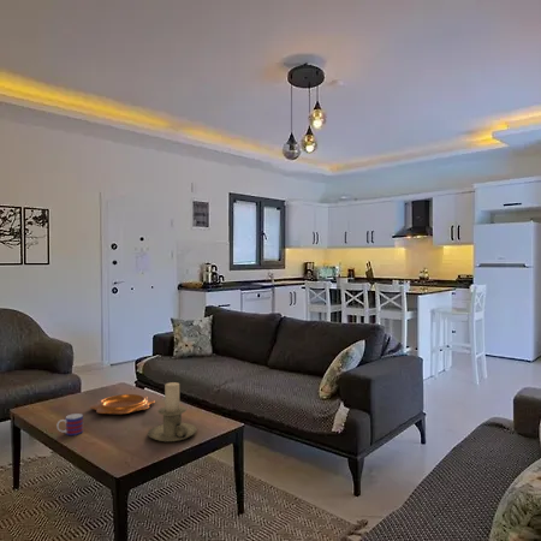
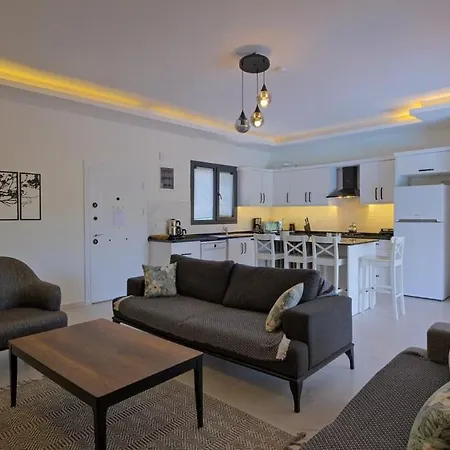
- mug (70, 424)
- candle holder (172, 409)
- decorative bowl (123, 403)
